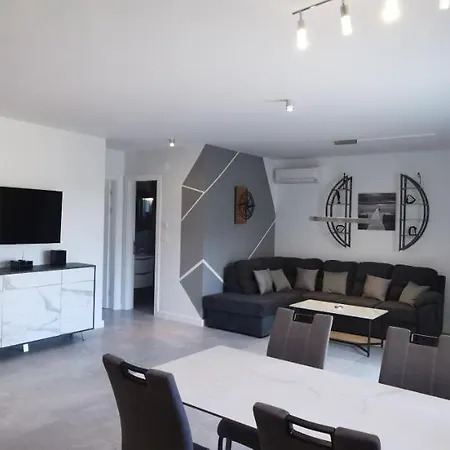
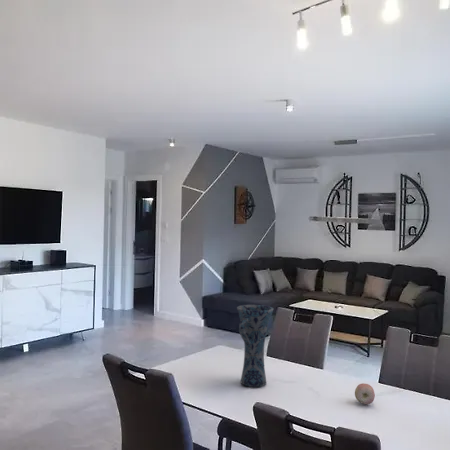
+ fruit (364, 393)
+ vase (254, 345)
